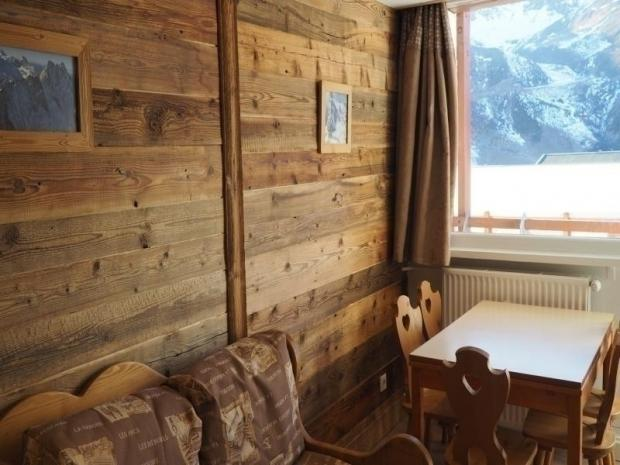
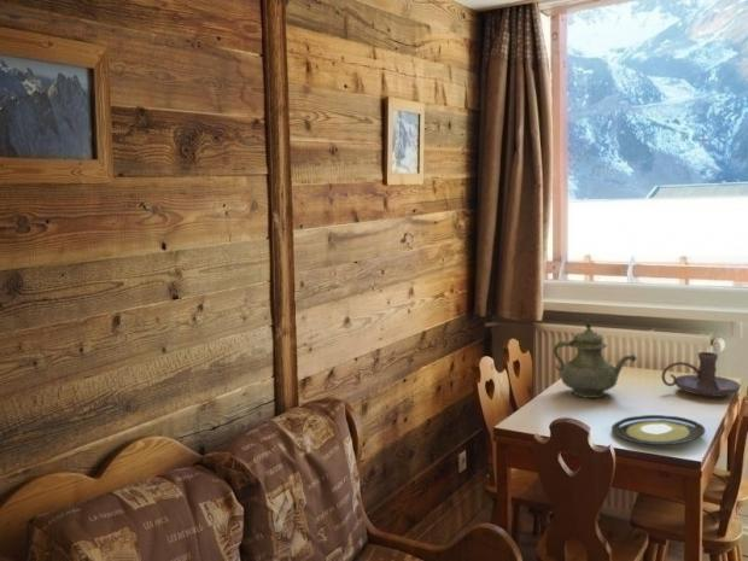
+ plate (656, 429)
+ candle holder (700, 373)
+ teapot (594, 356)
